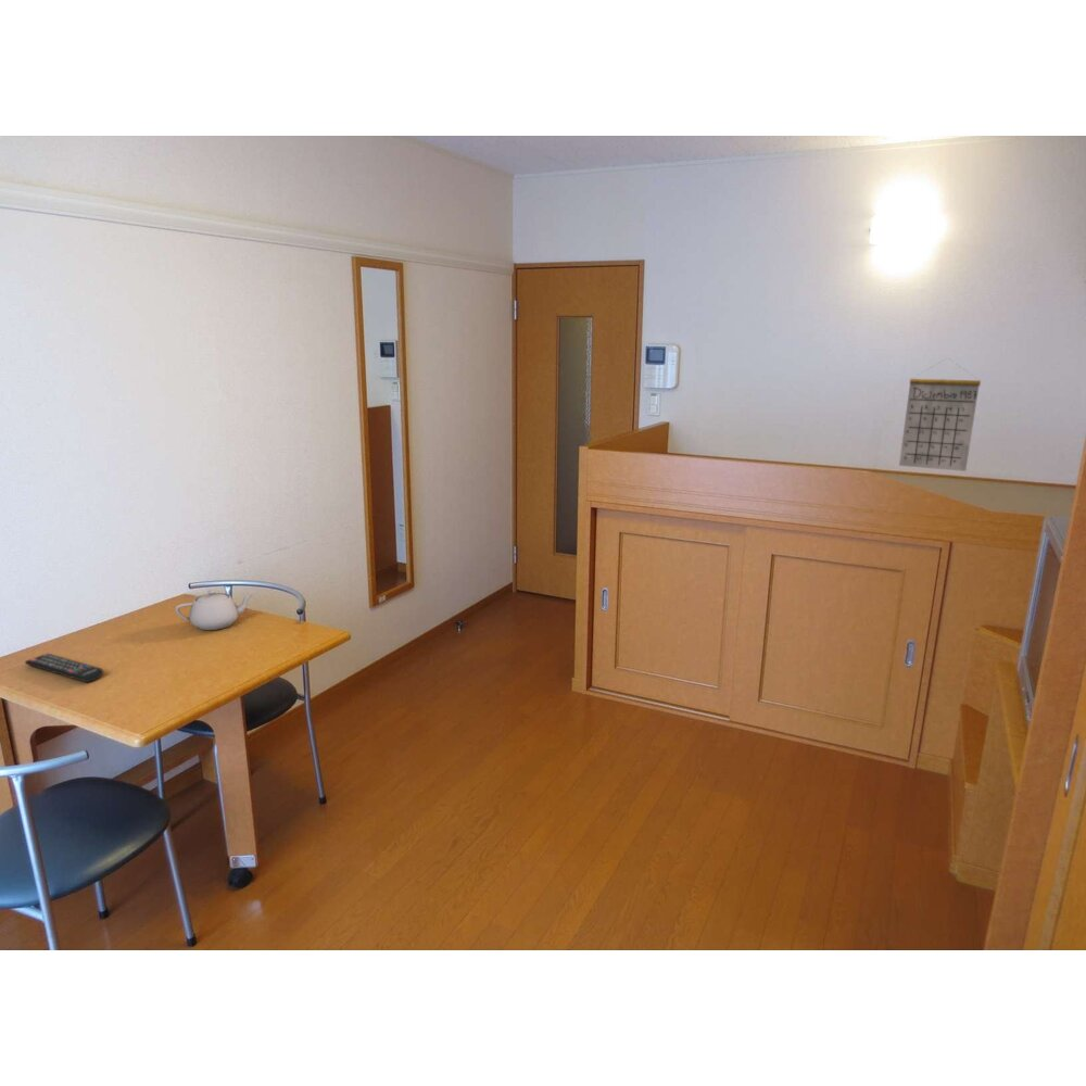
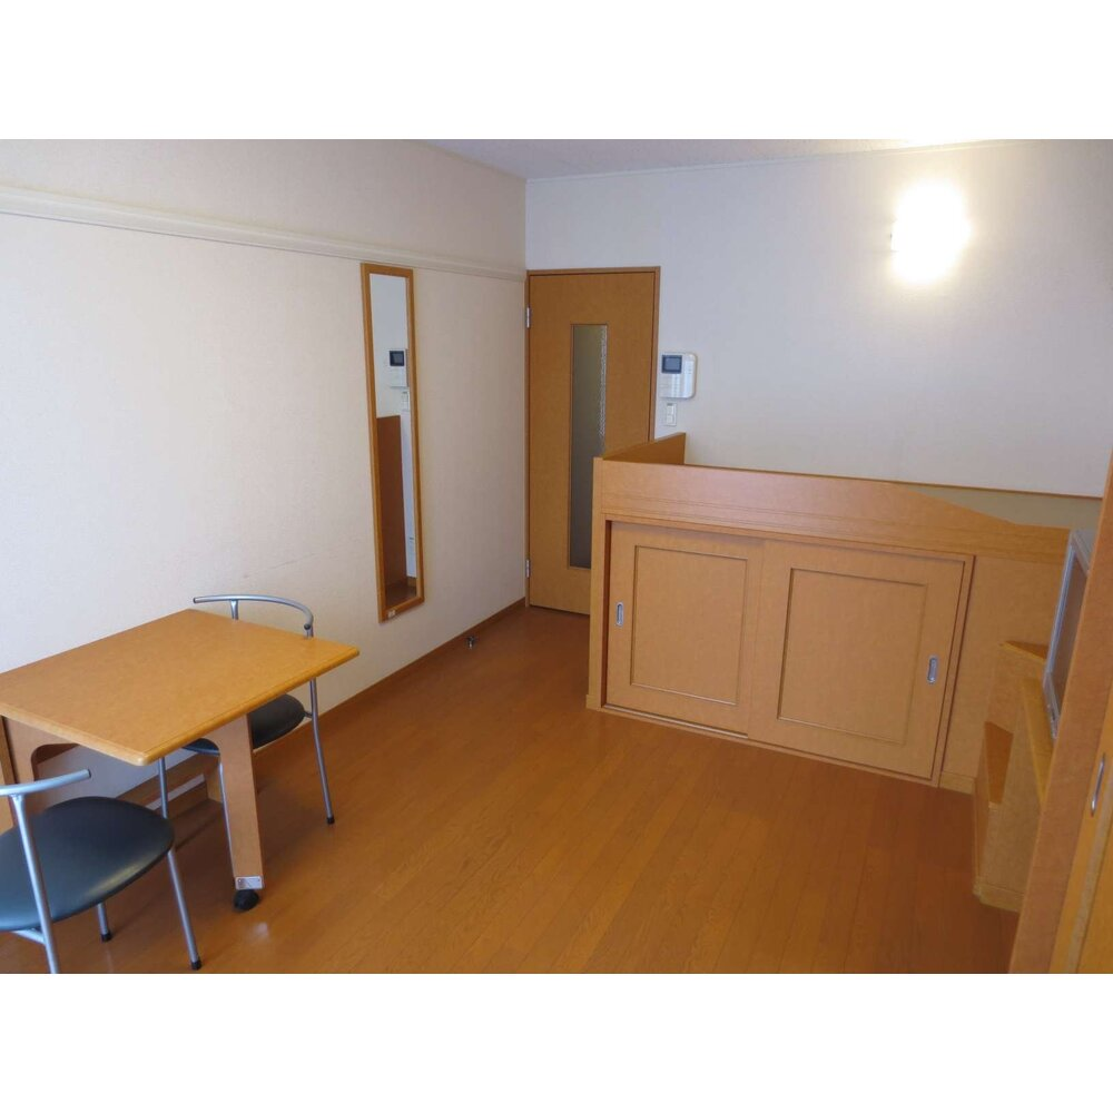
- calendar (939, 414)
- remote control (63, 667)
- teapot (215, 607)
